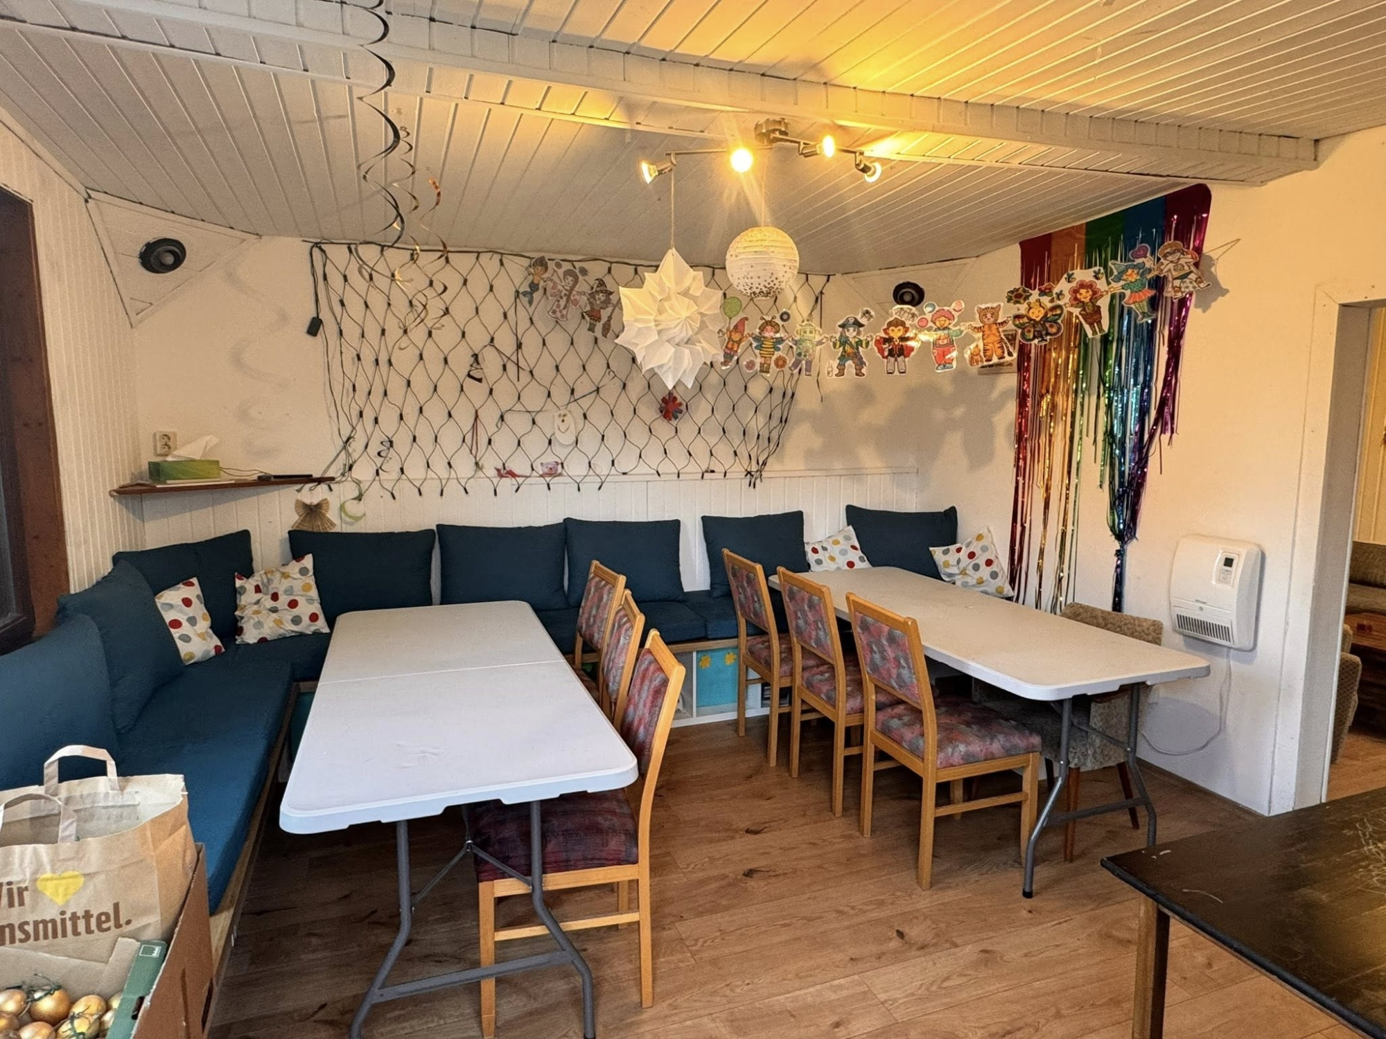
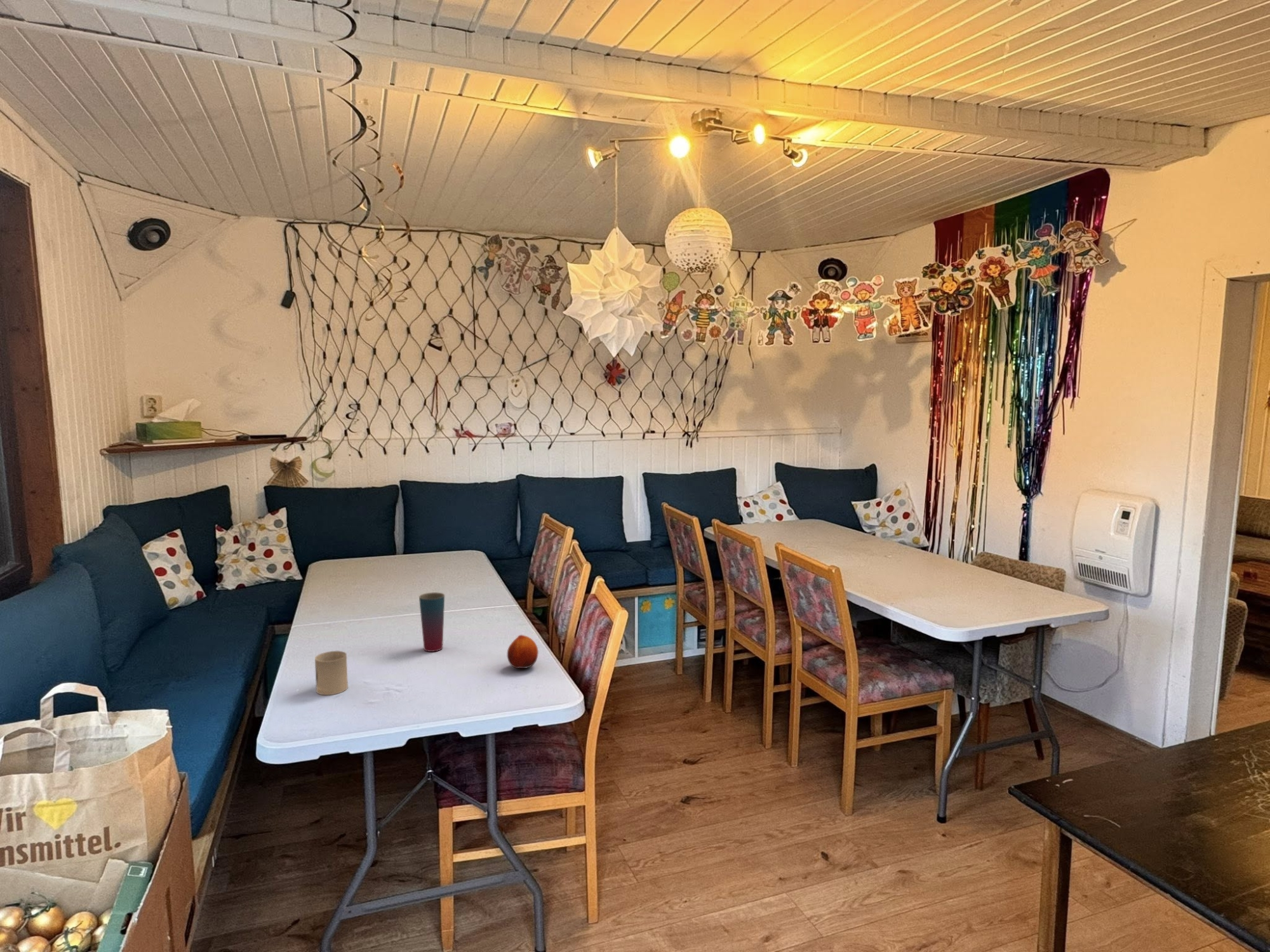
+ cup (432, 622)
+ fruit (523, 651)
+ cup (333, 670)
